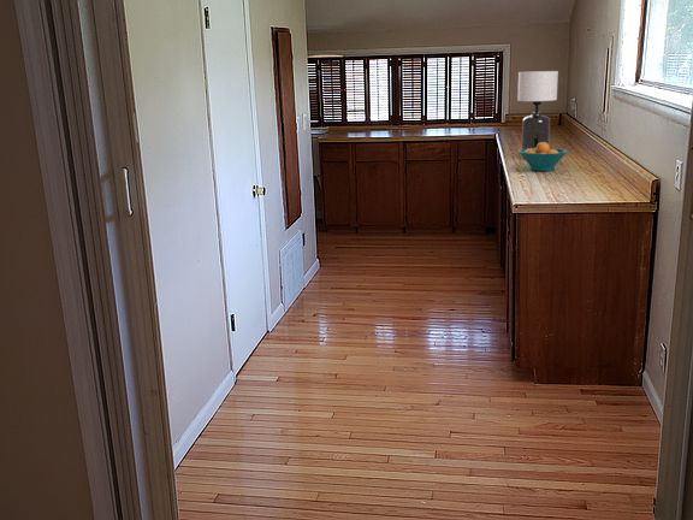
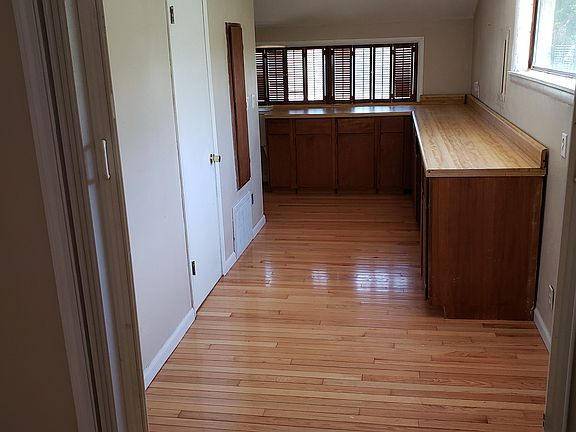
- table lamp (535, 116)
- fruit bowl (543, 155)
